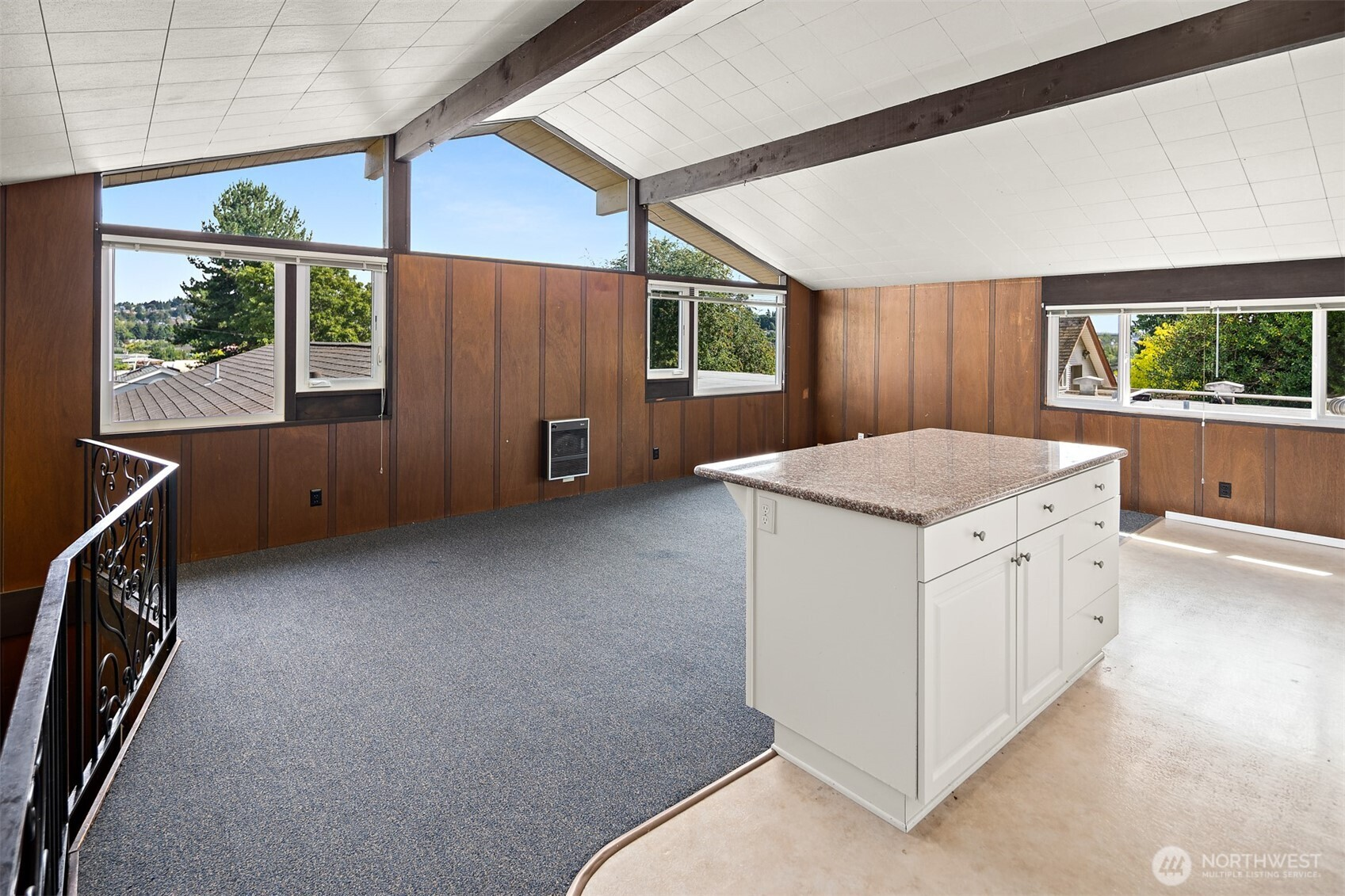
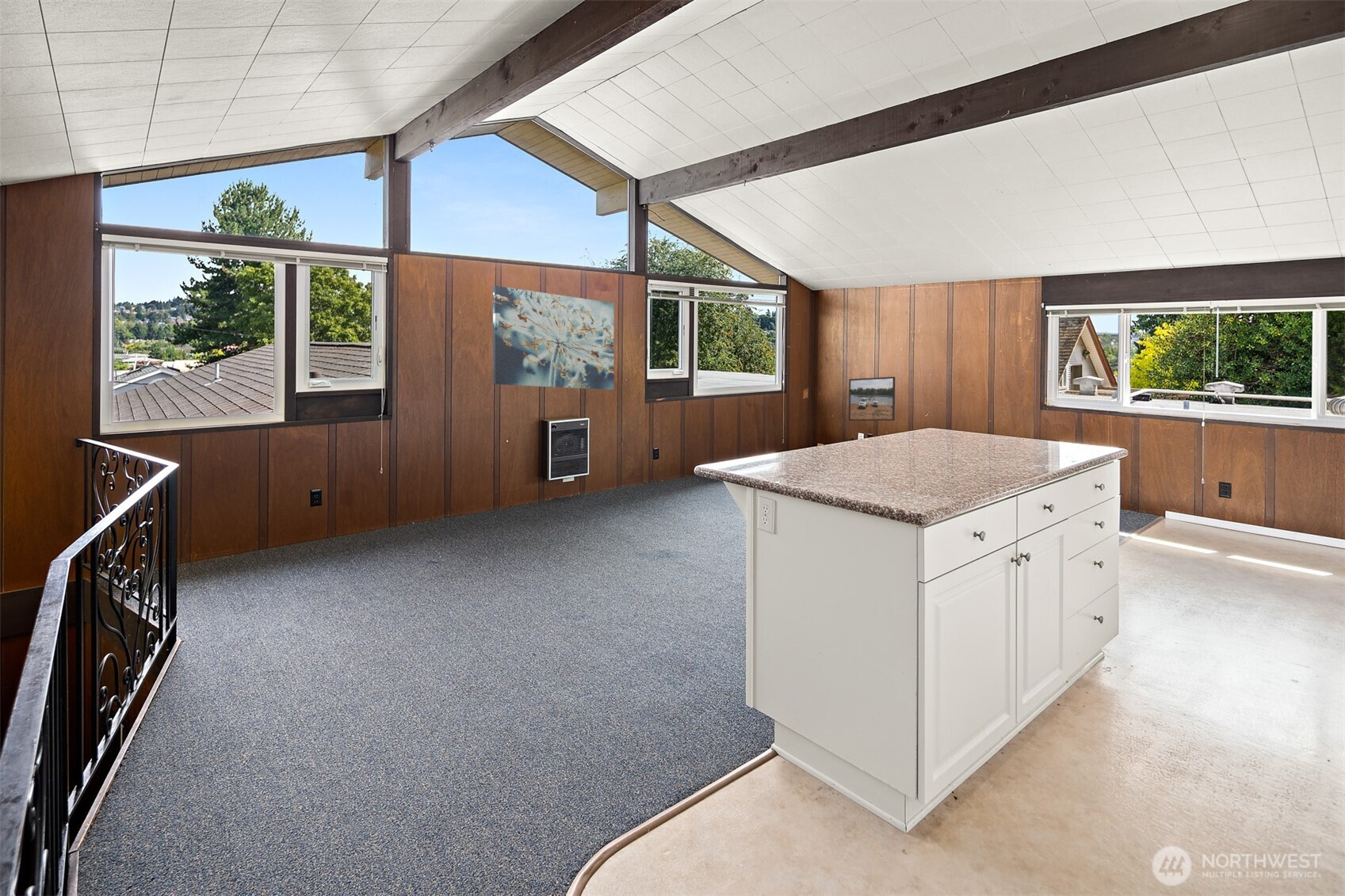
+ wall art (556, 341)
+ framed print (871, 399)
